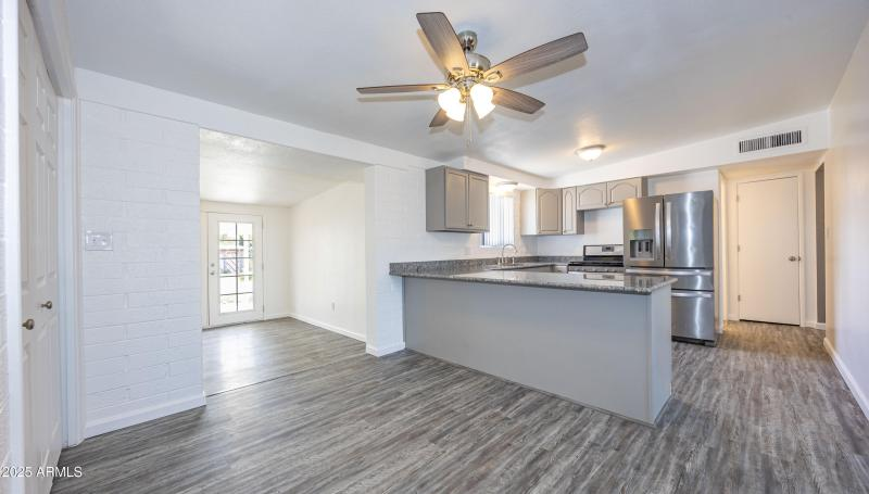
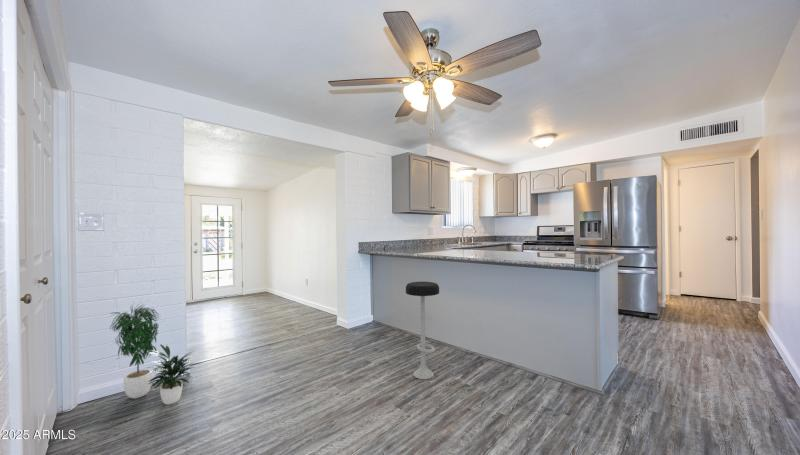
+ potted plant (151, 350)
+ bar stool (422, 328)
